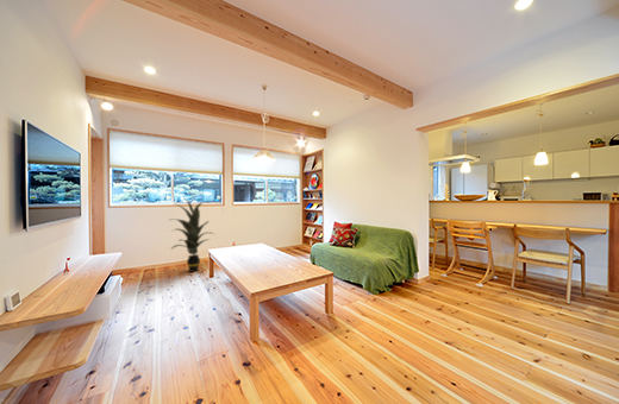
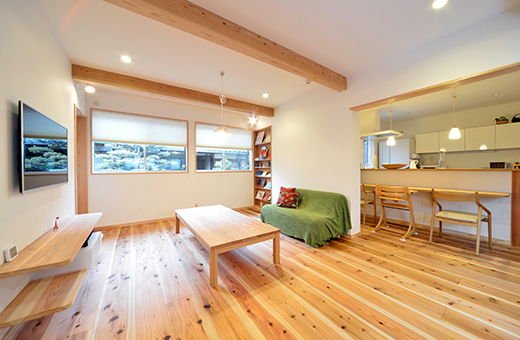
- indoor plant (189, 234)
